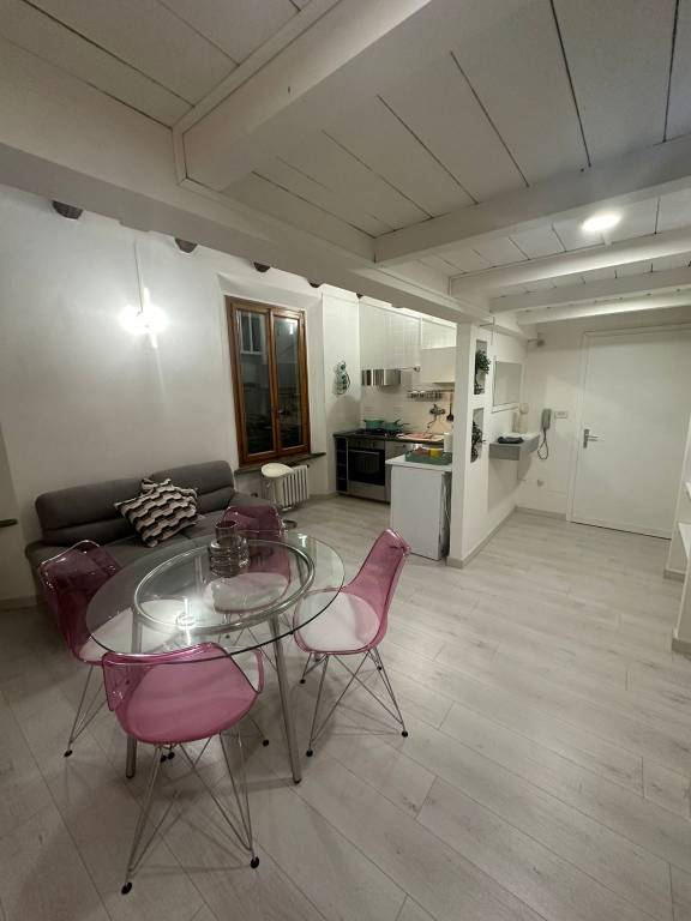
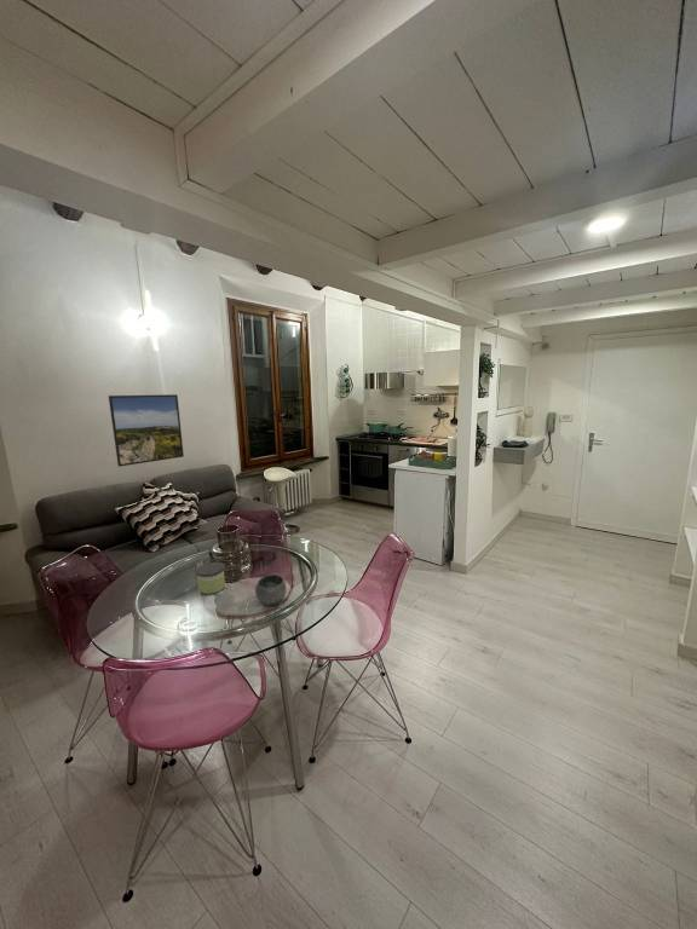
+ bowl (270, 590)
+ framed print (149, 428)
+ candle (211, 578)
